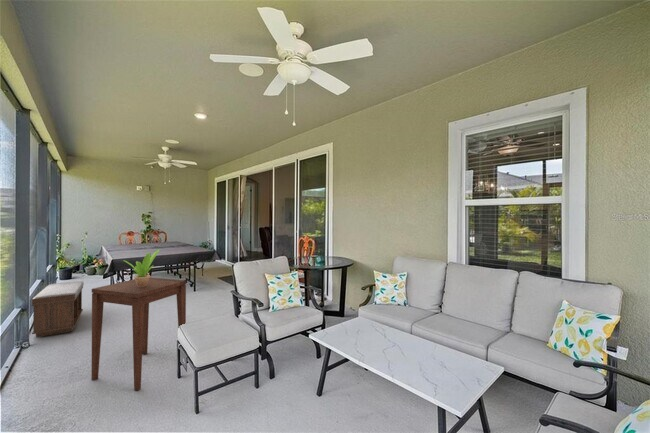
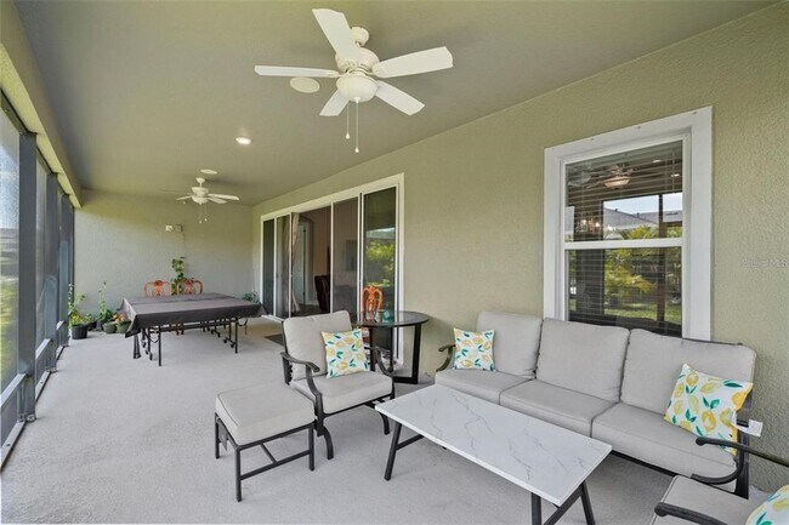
- potted plant (141, 268)
- side table (141, 327)
- bench (60, 306)
